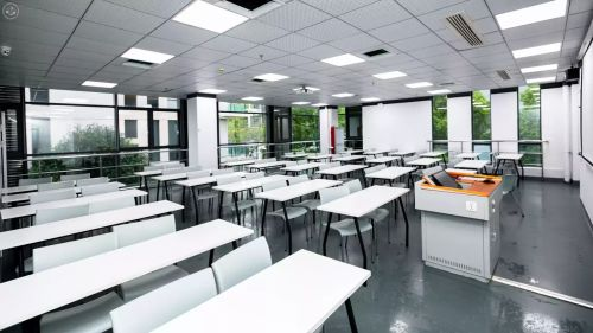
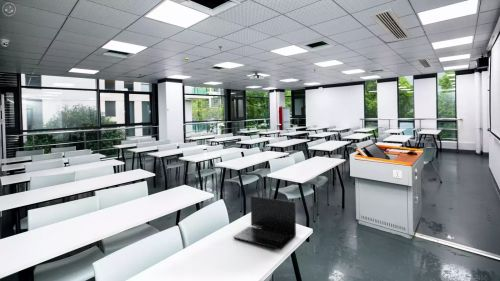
+ laptop (264, 220)
